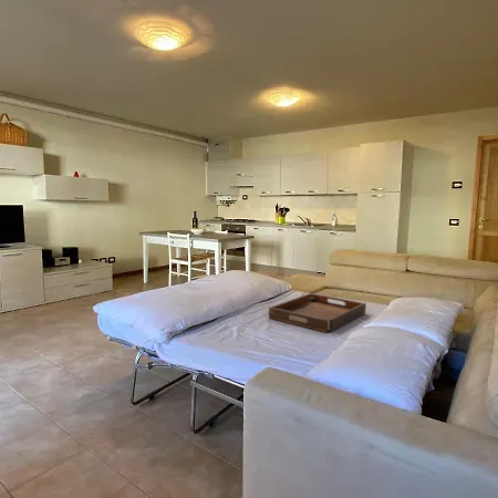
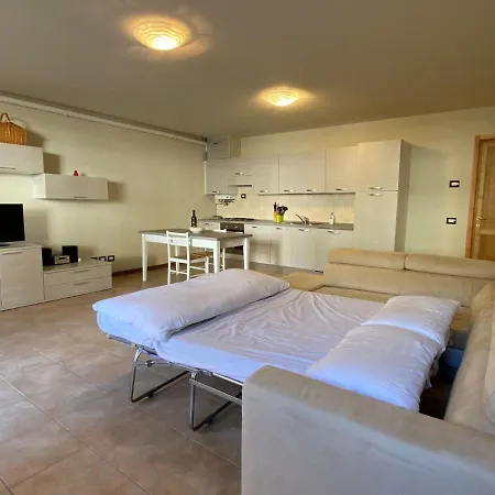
- serving tray (318, 310)
